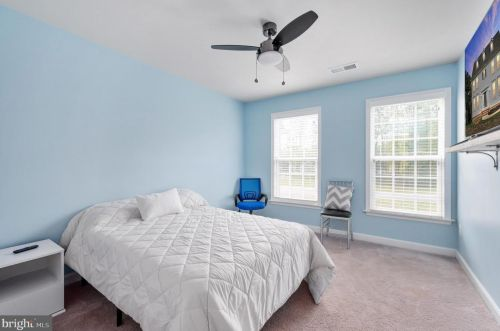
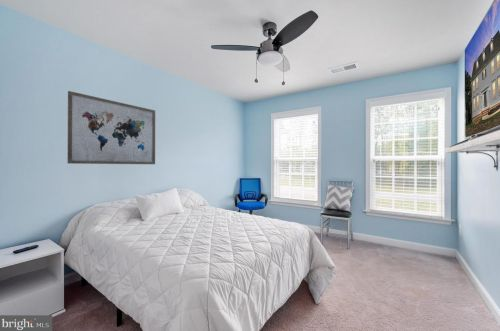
+ wall art (117, 133)
